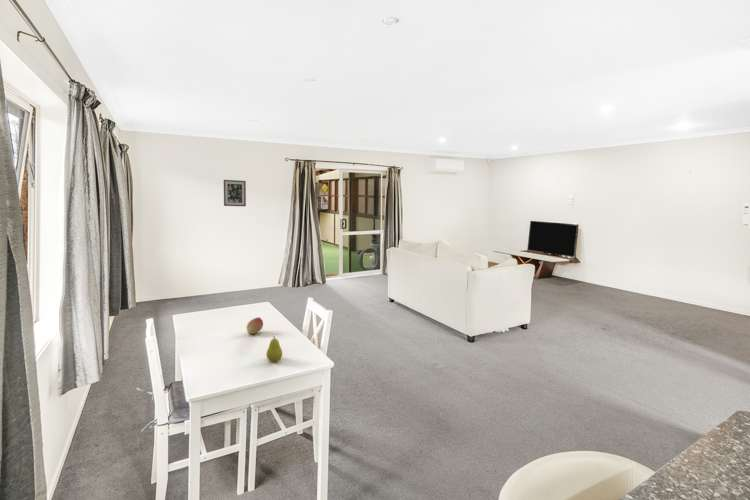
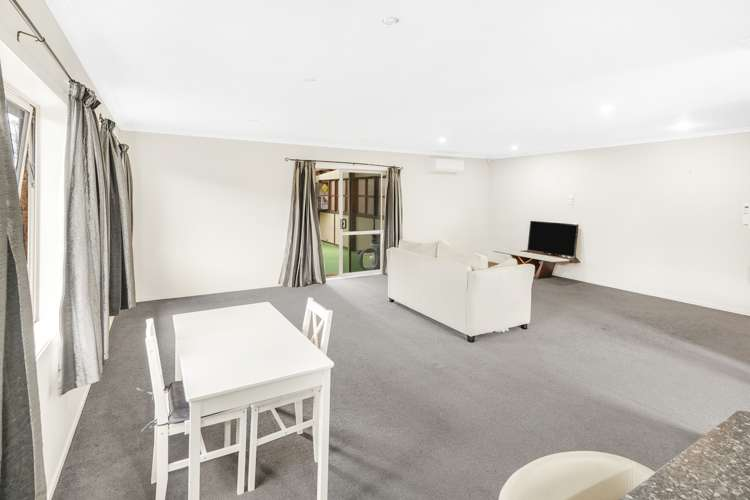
- fruit (255, 325)
- fruit (274, 347)
- wall art (234, 193)
